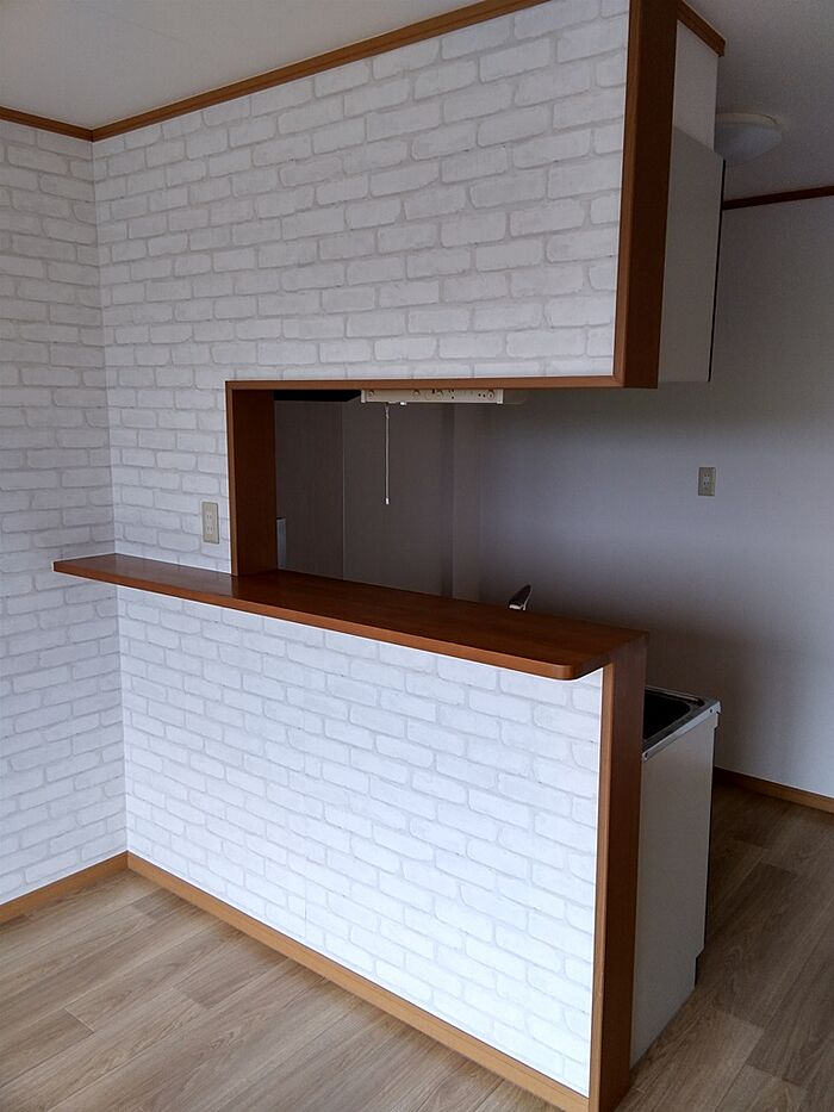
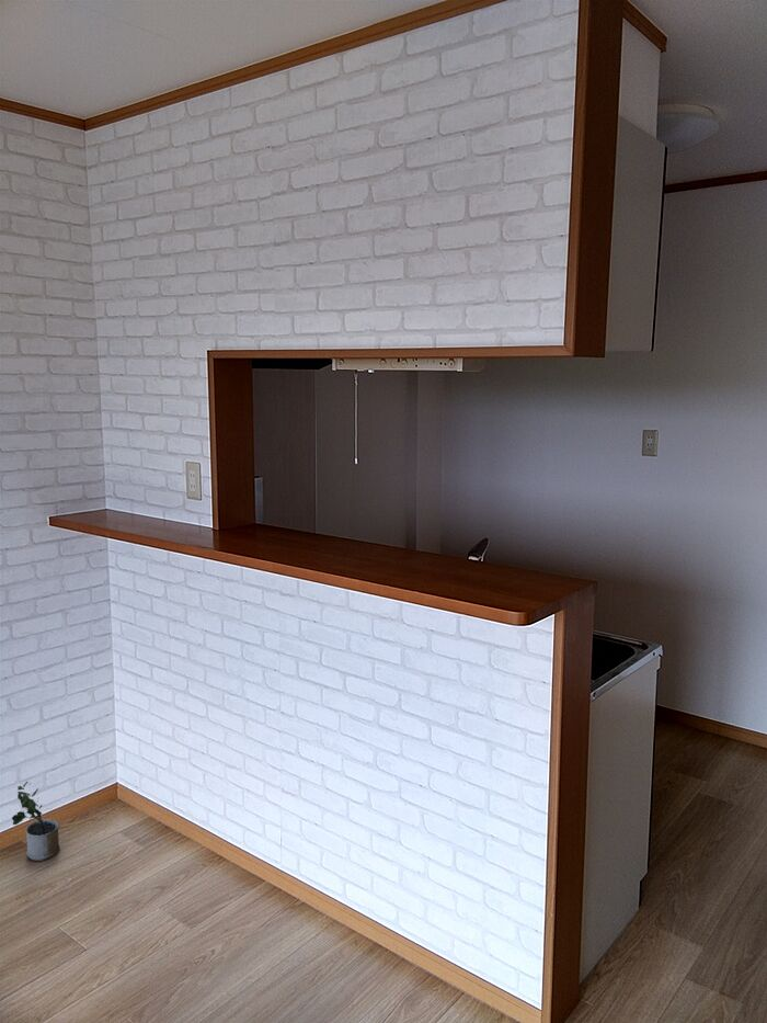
+ potted plant (33, 822)
